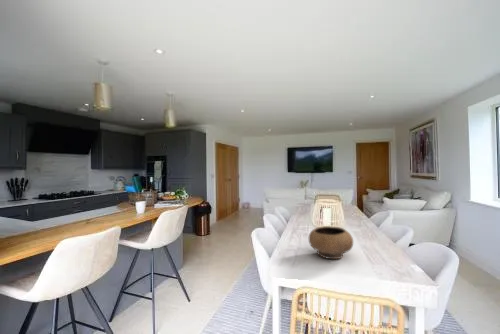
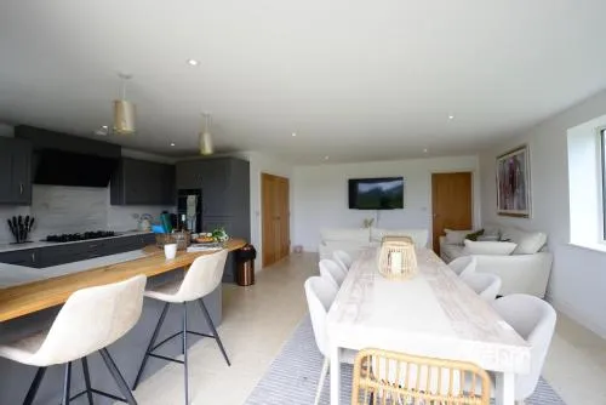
- bowl (330, 242)
